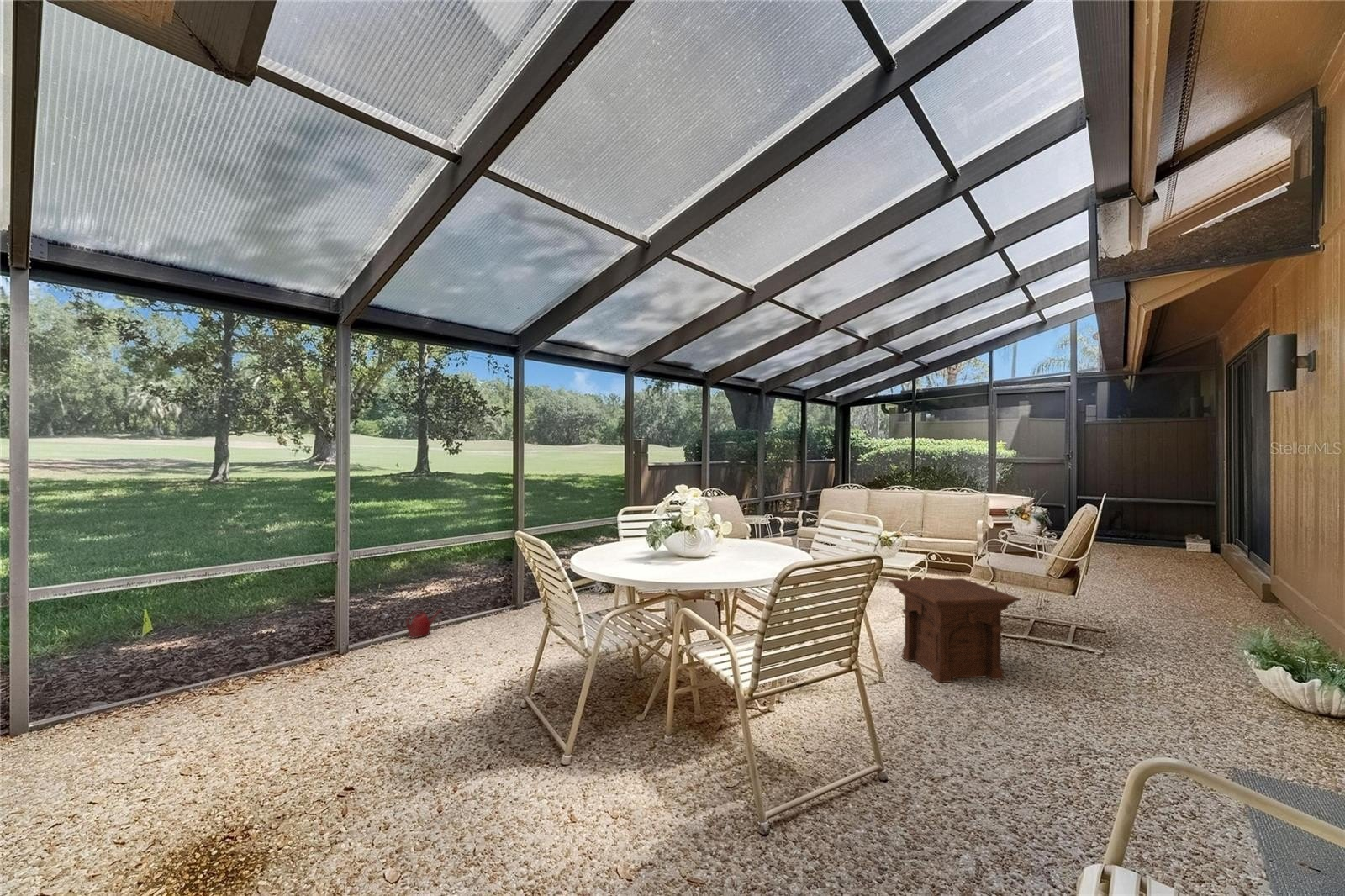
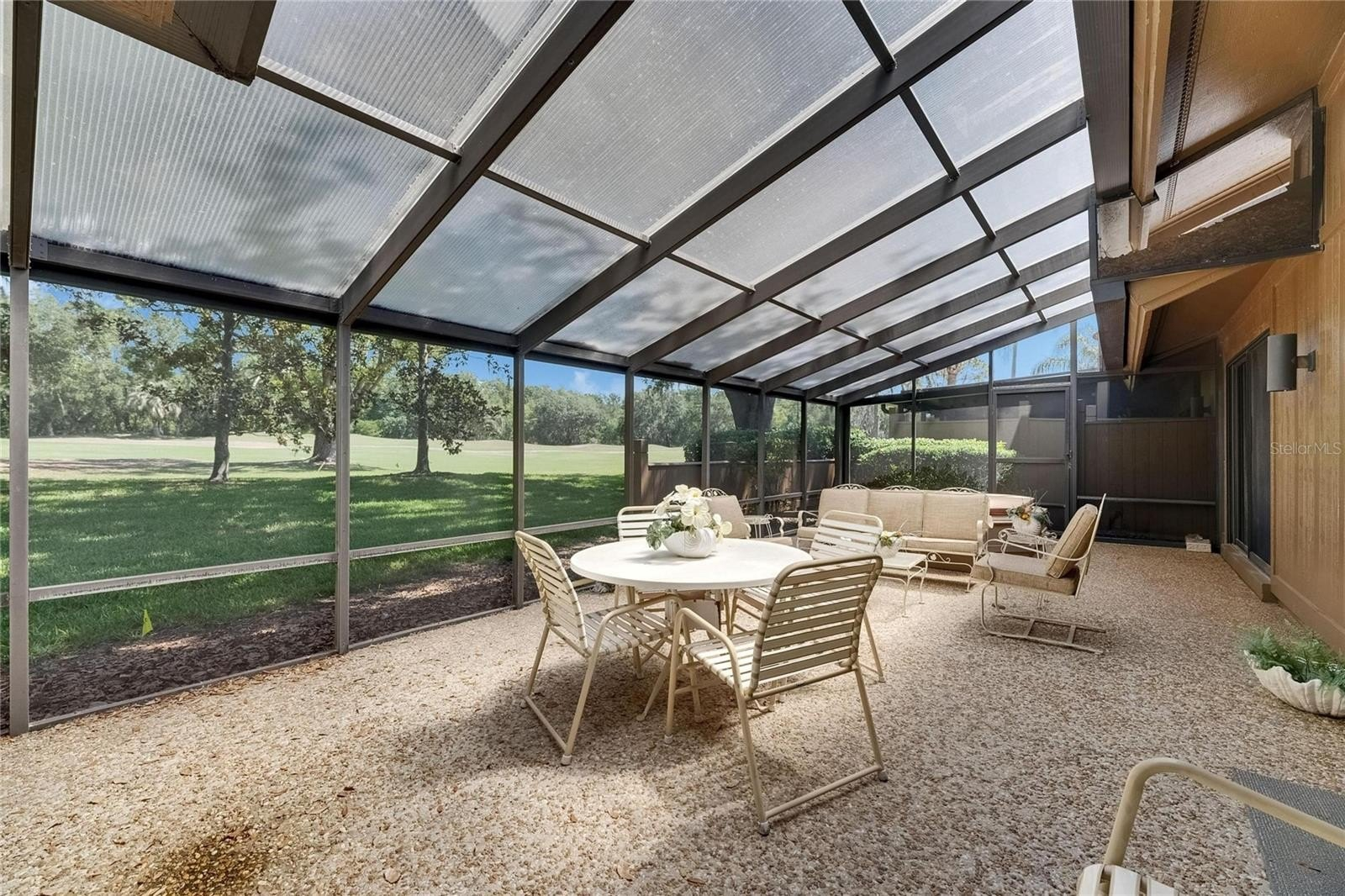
- watering can (425, 621)
- side table (950, 628)
